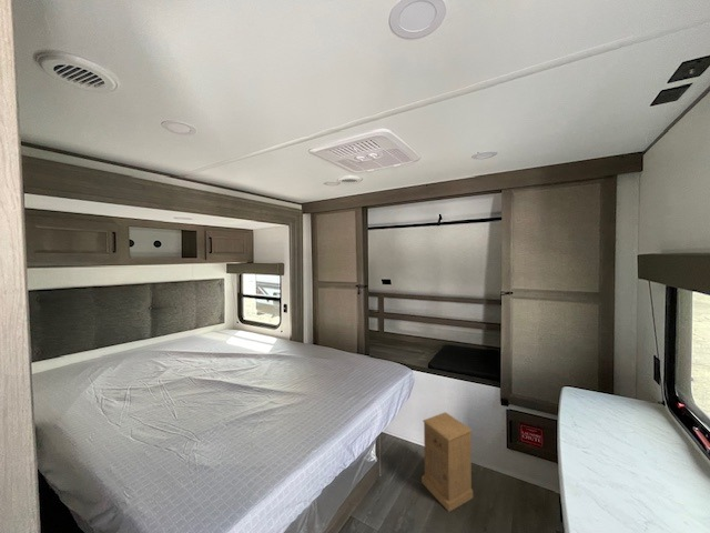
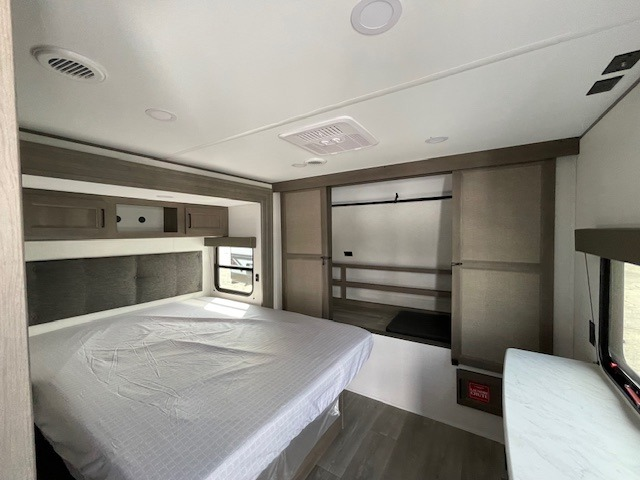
- nightstand (446, 456)
